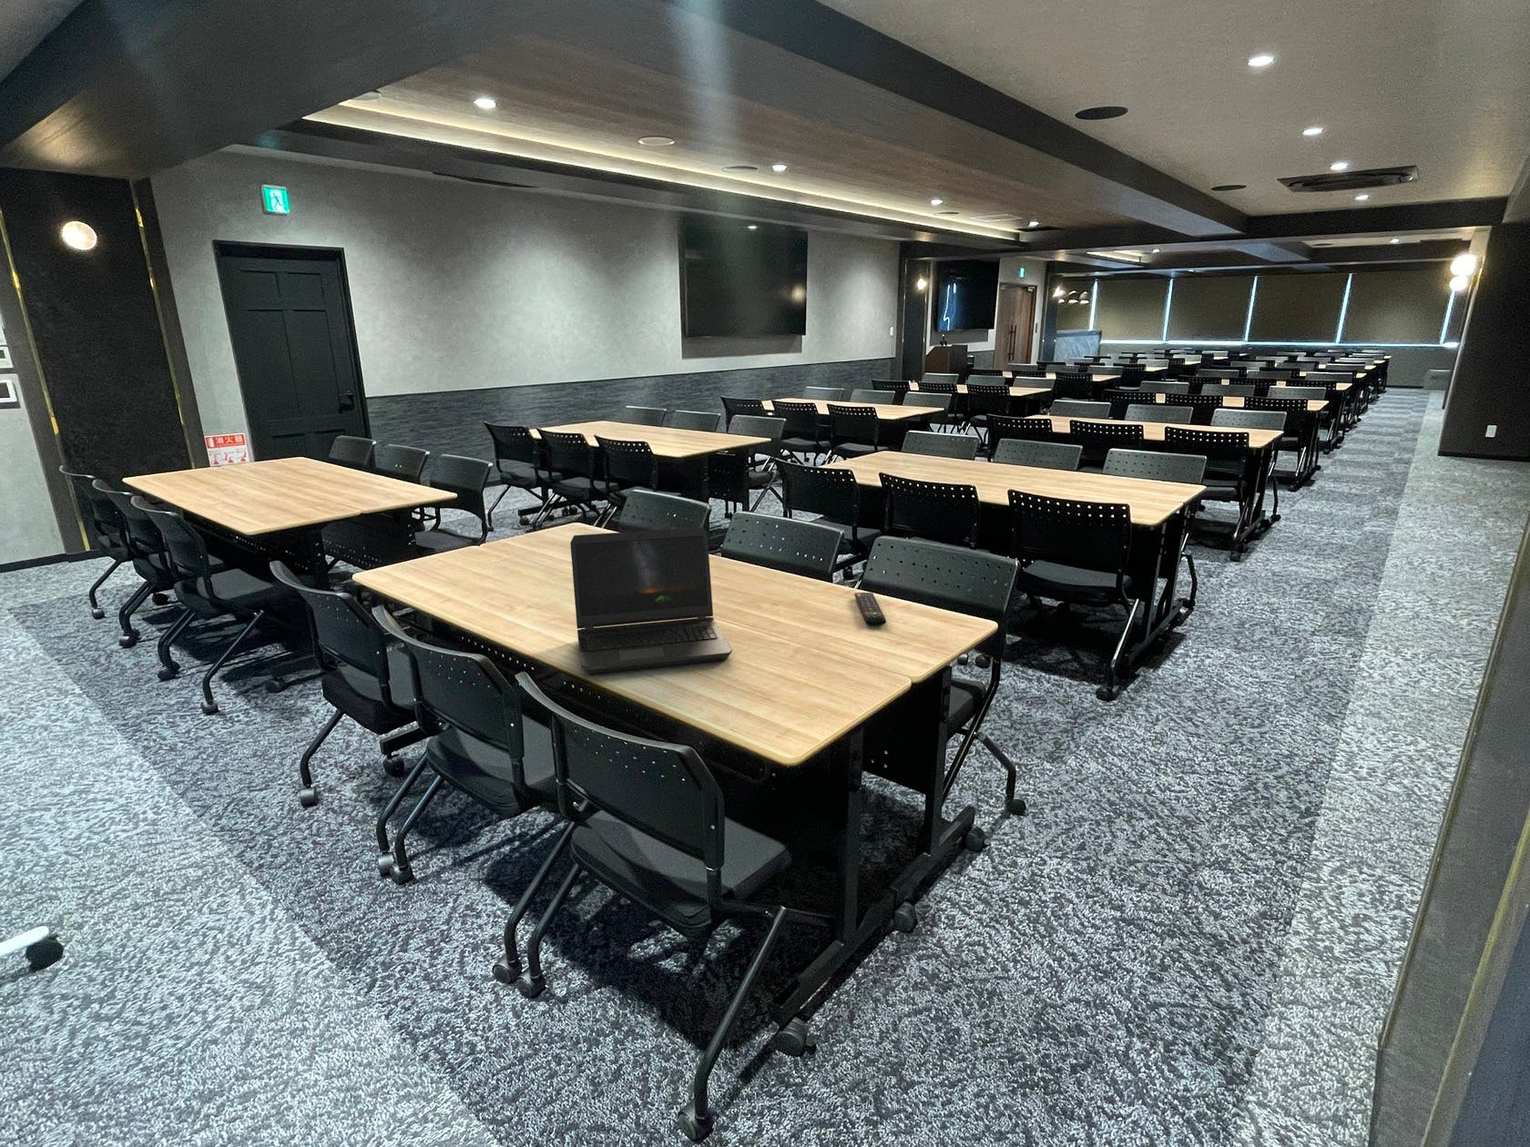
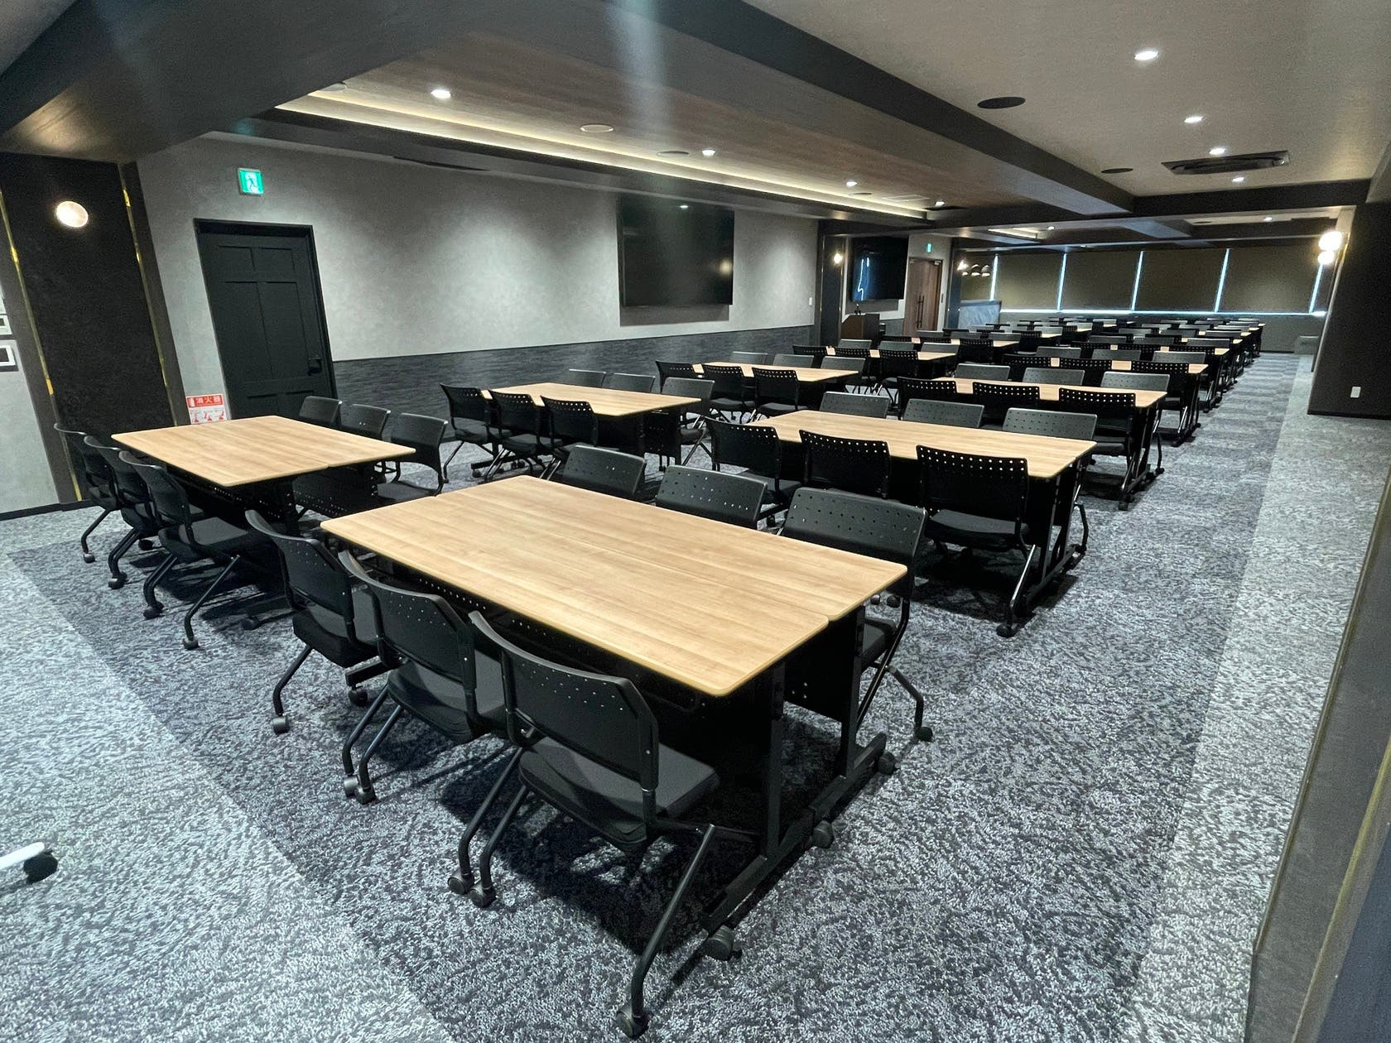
- laptop computer (648, 596)
- remote control (869, 608)
